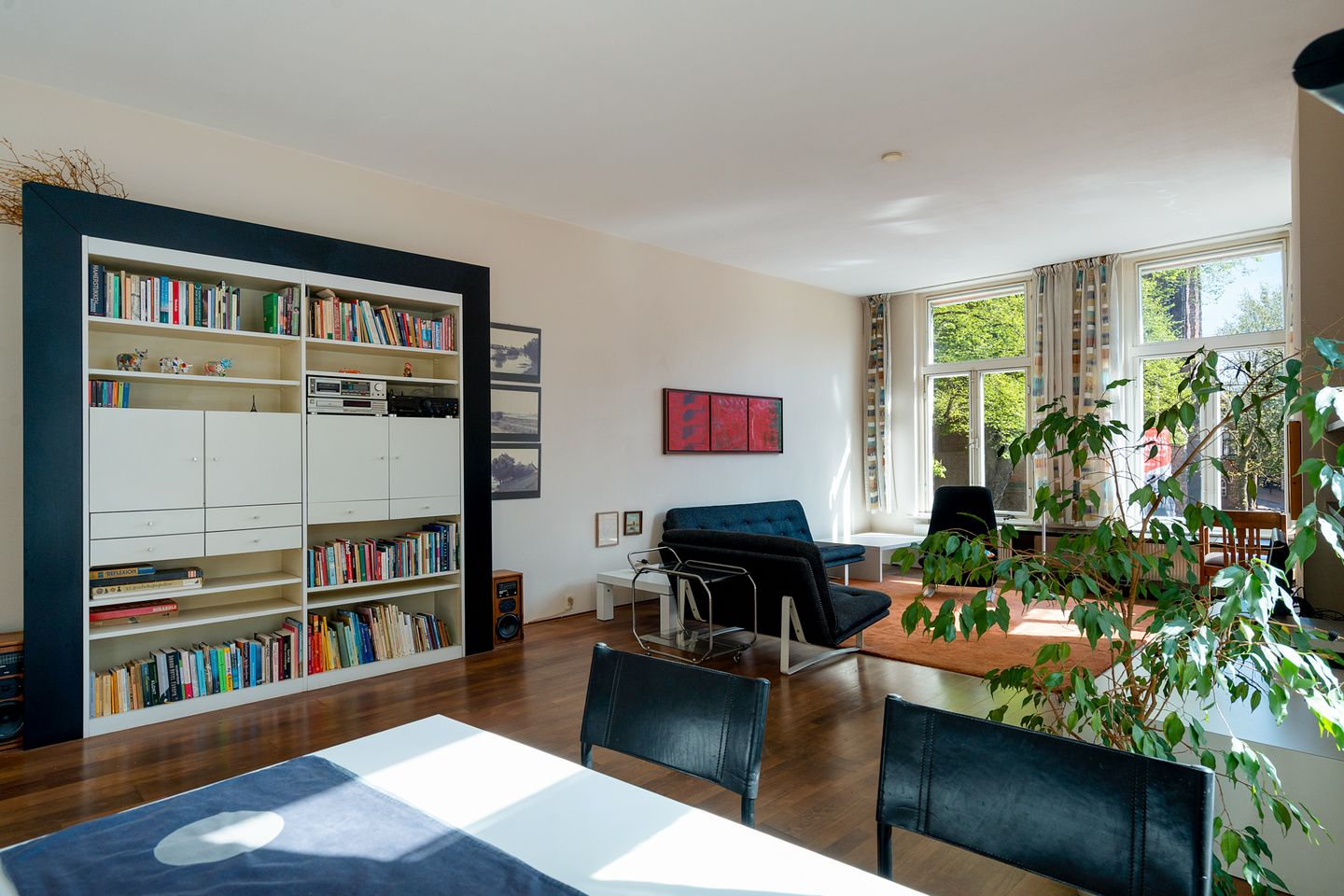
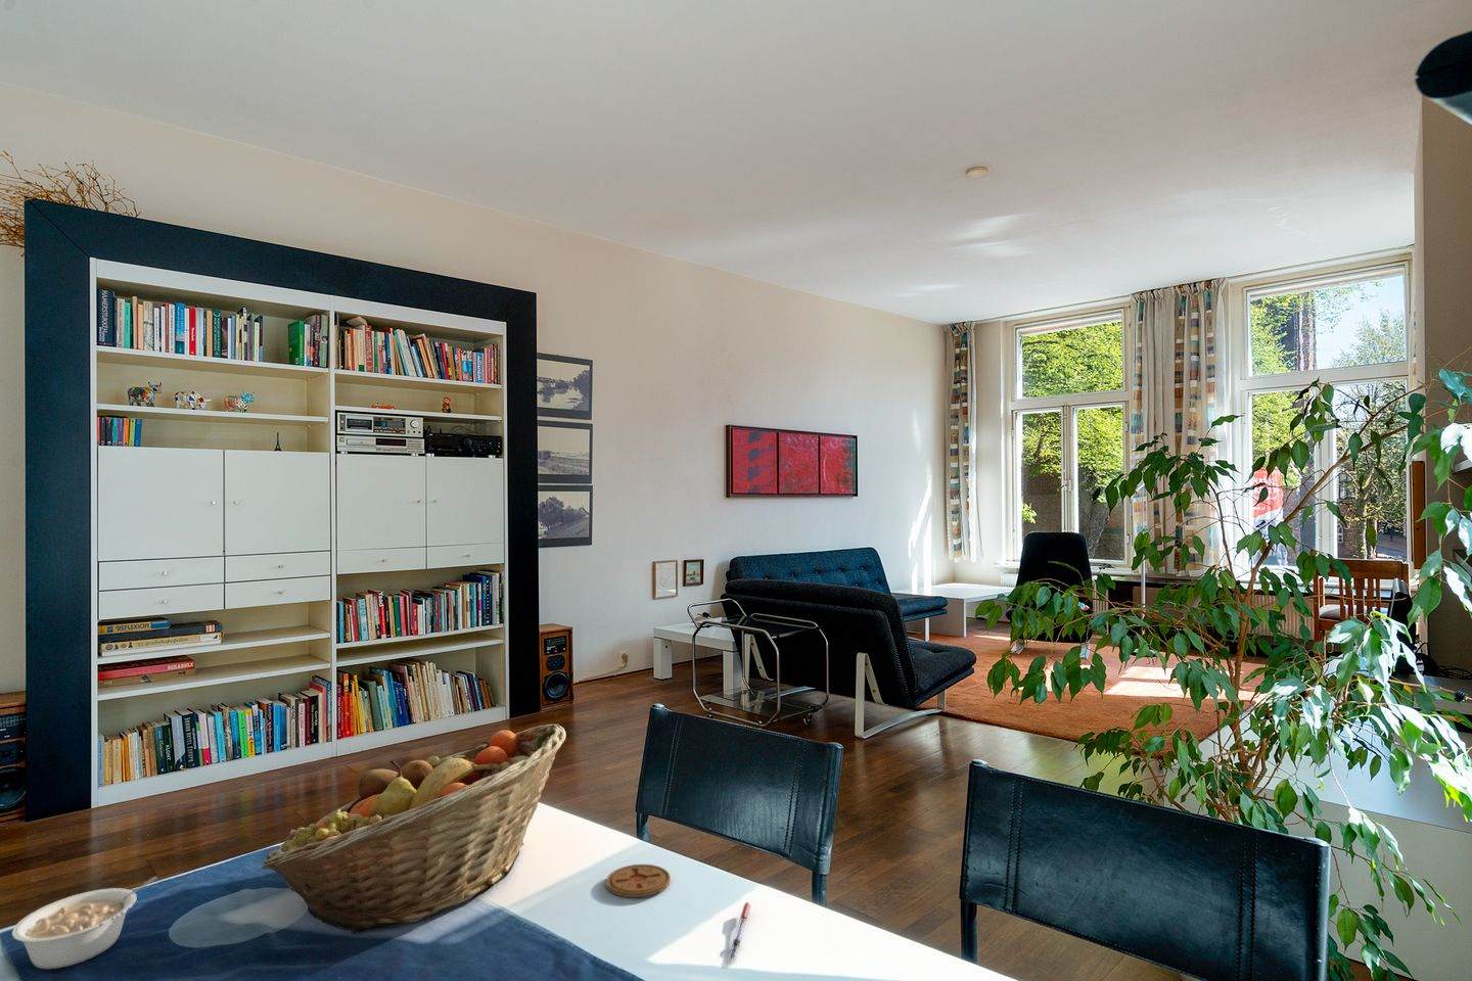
+ coaster (637, 880)
+ pen (739, 930)
+ fruit basket (432, 810)
+ legume (80, 925)
